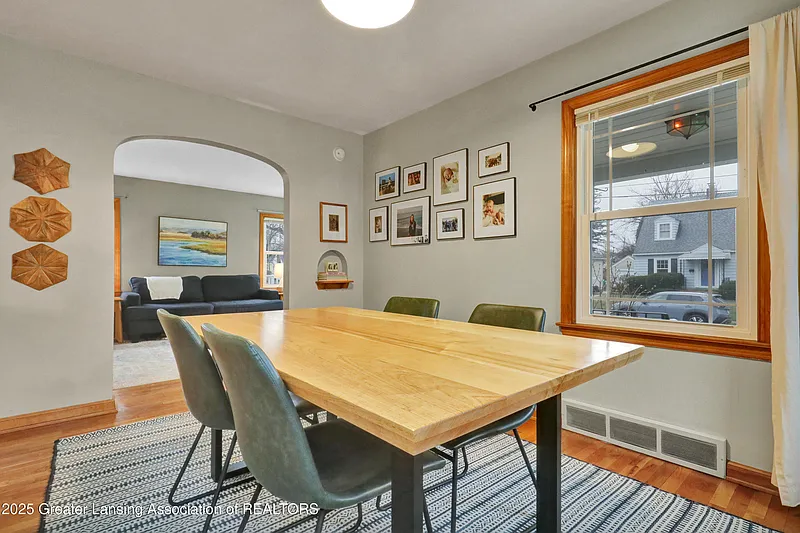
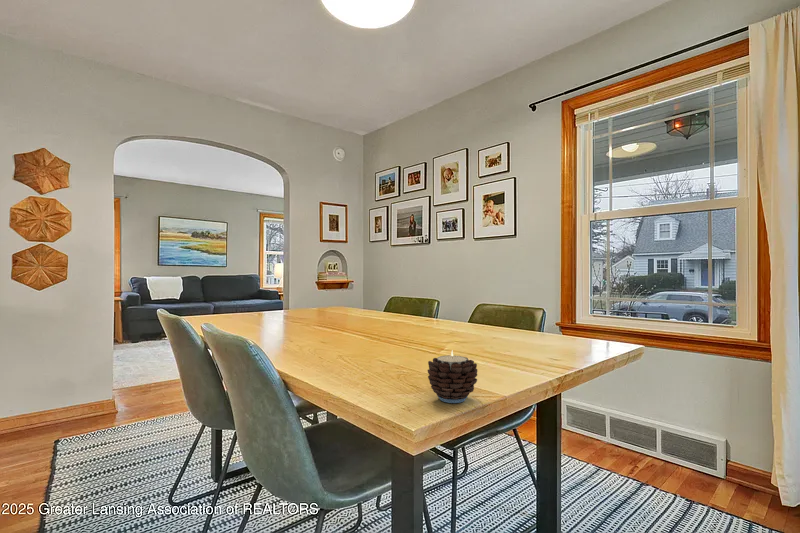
+ candle (452, 374)
